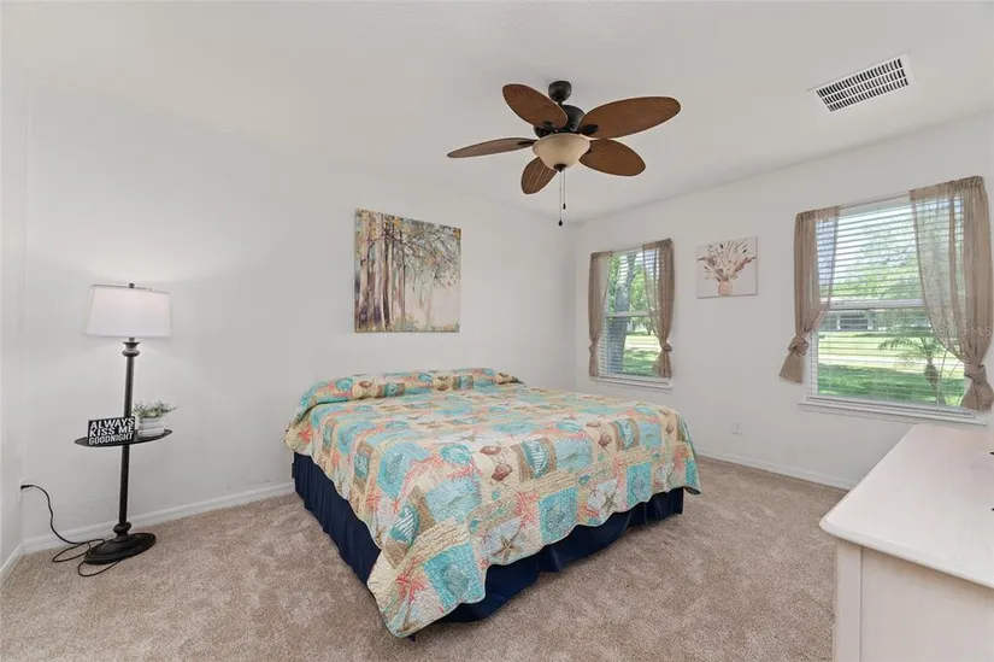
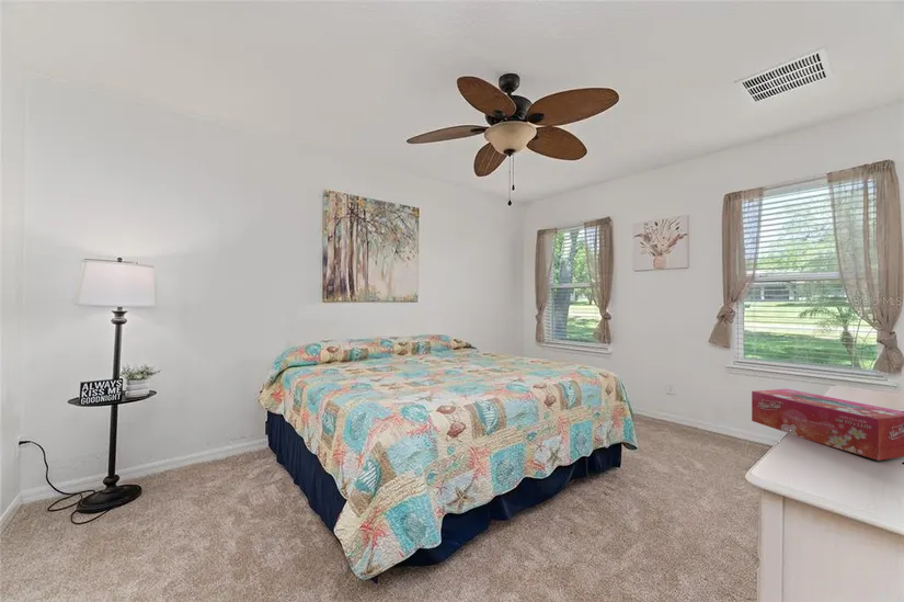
+ tissue box (825, 419)
